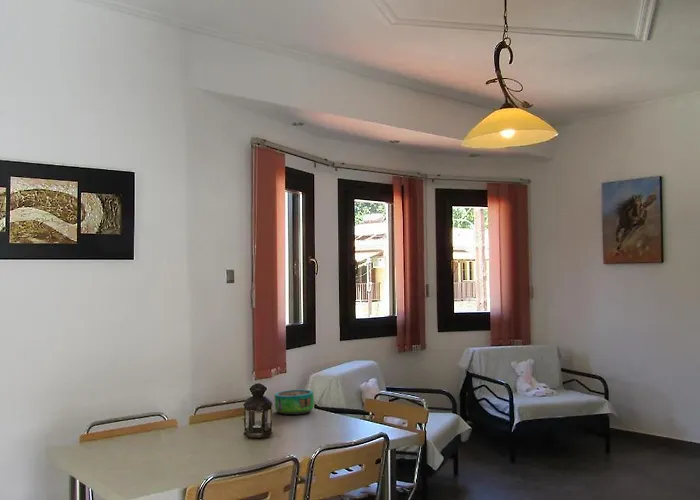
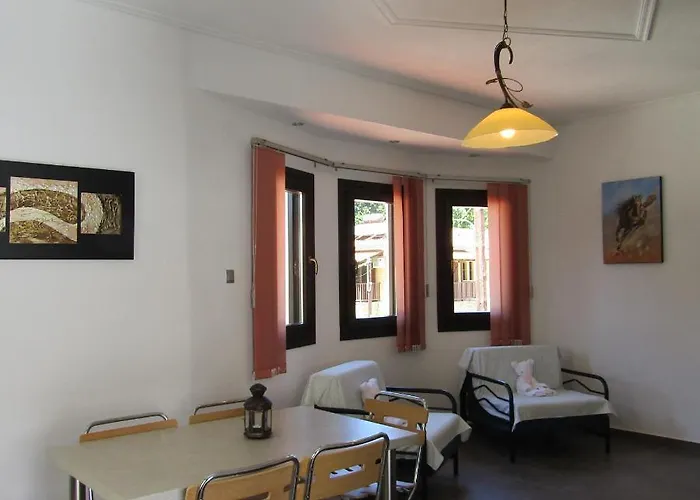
- decorative bowl (294, 401)
